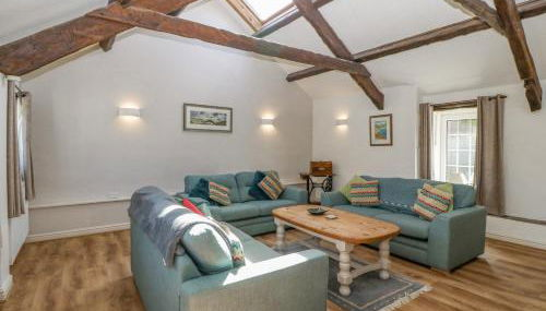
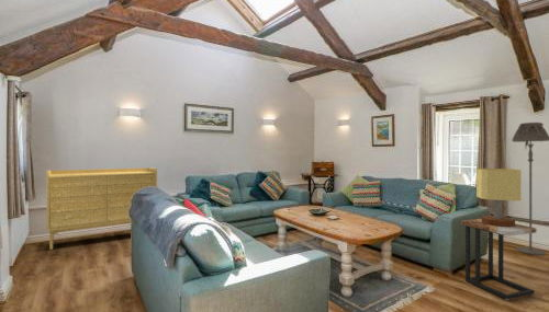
+ table lamp (497, 196)
+ floor lamp (530, 187)
+ sideboard (104, 204)
+ side table (498, 255)
